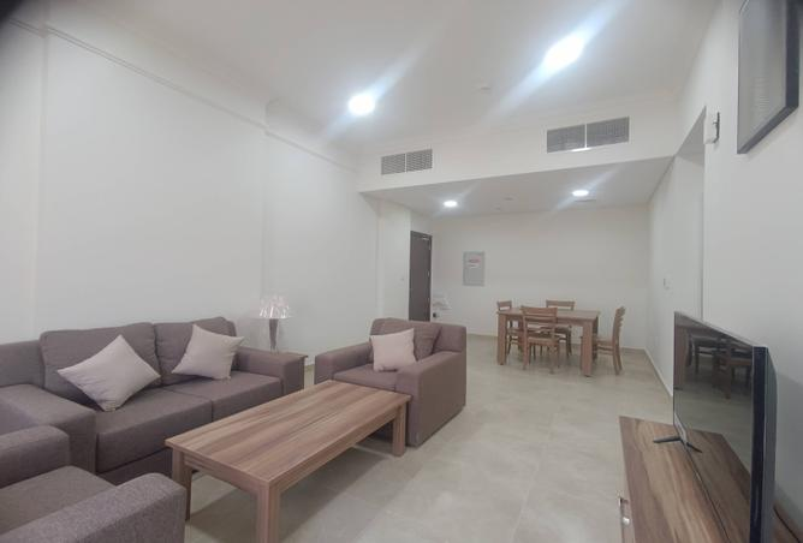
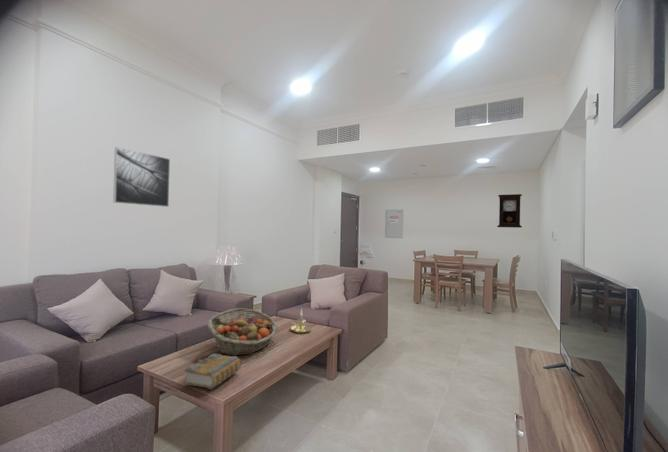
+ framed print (143, 179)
+ book (213, 369)
+ candle holder (299, 319)
+ pendulum clock (509, 211)
+ fruit basket (243, 330)
